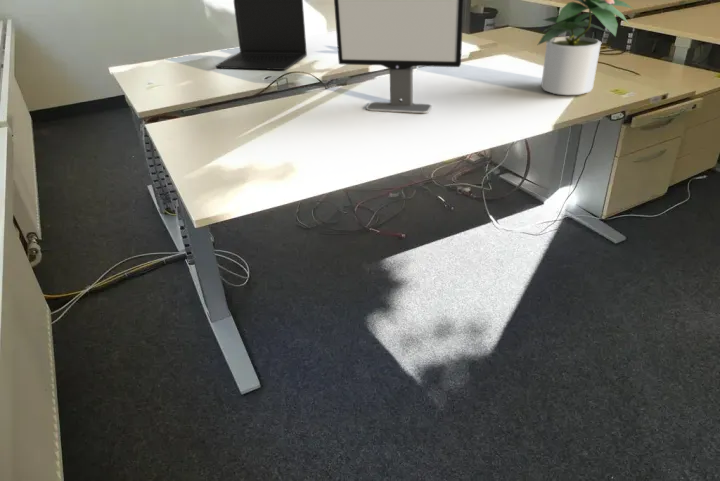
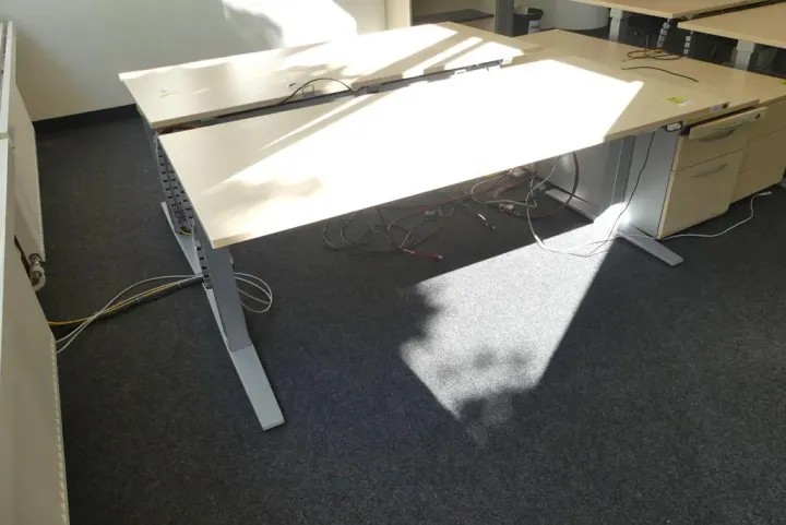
- laptop (259, 33)
- computer monitor (398, 47)
- potted plant (580, 39)
